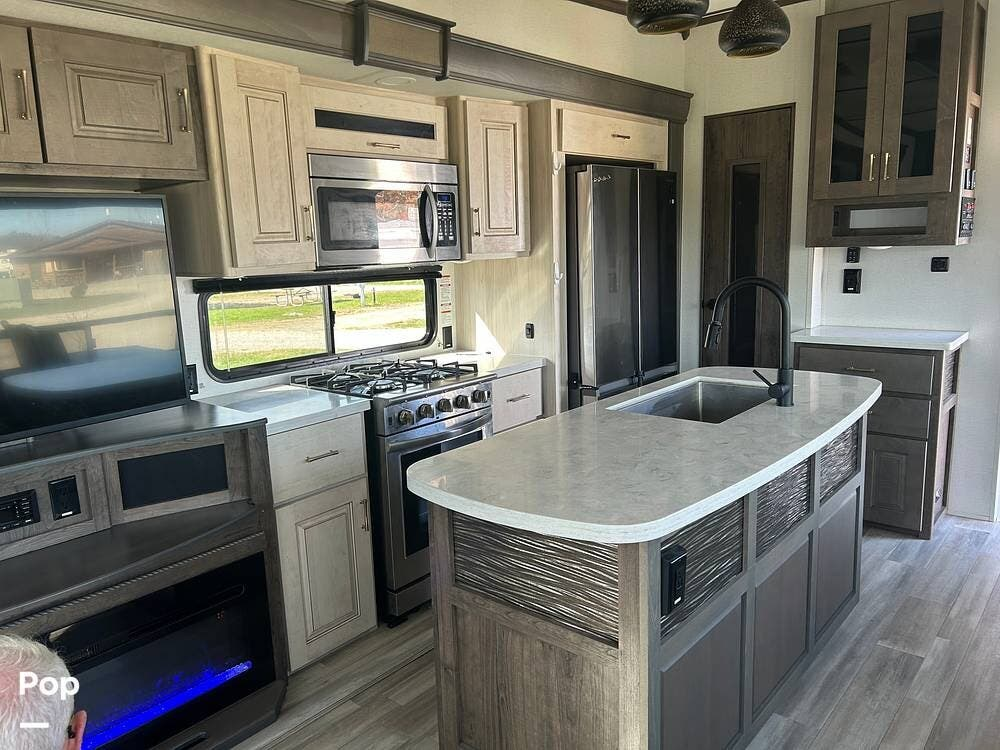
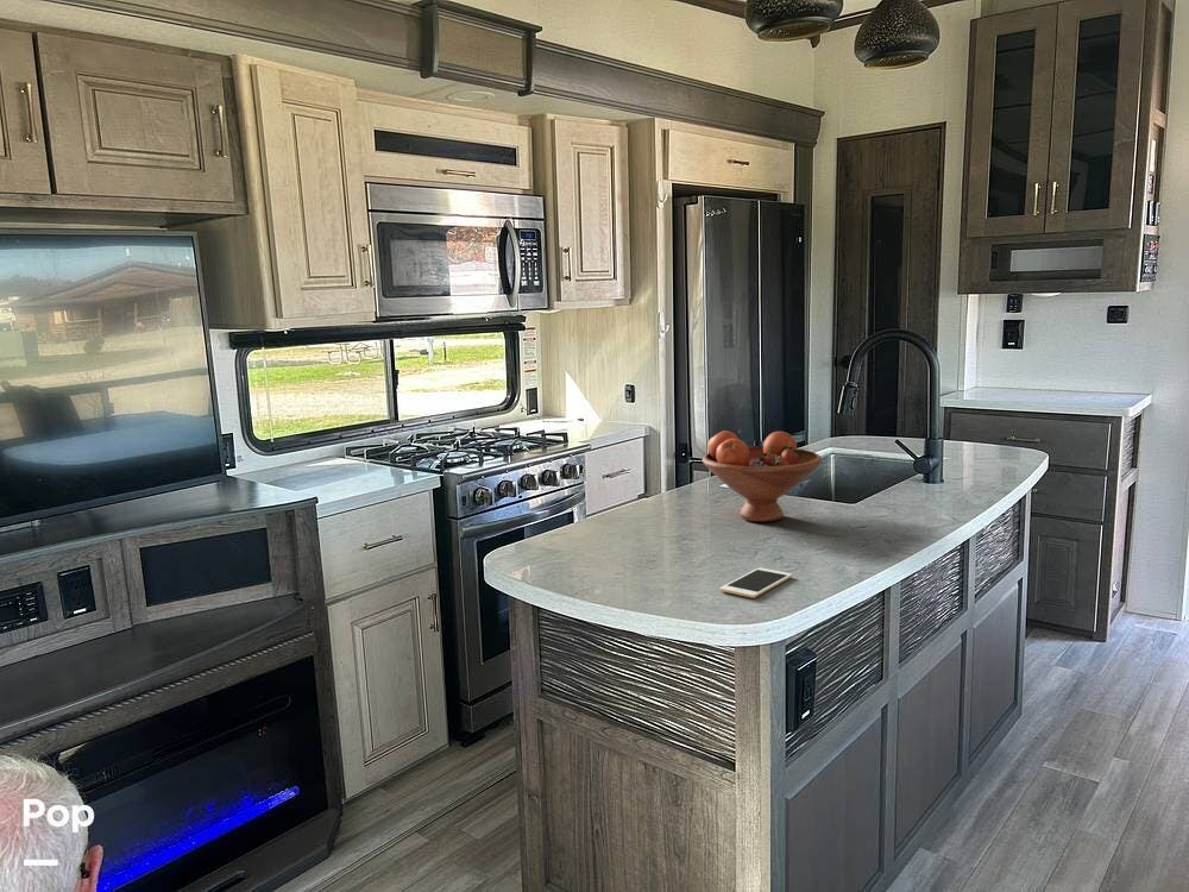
+ fruit bowl (761, 475)
+ cell phone (756, 582)
